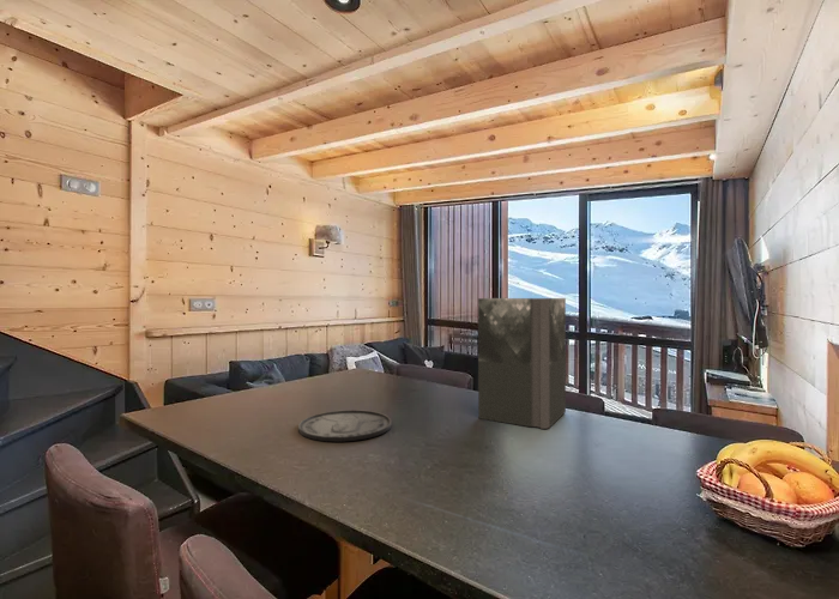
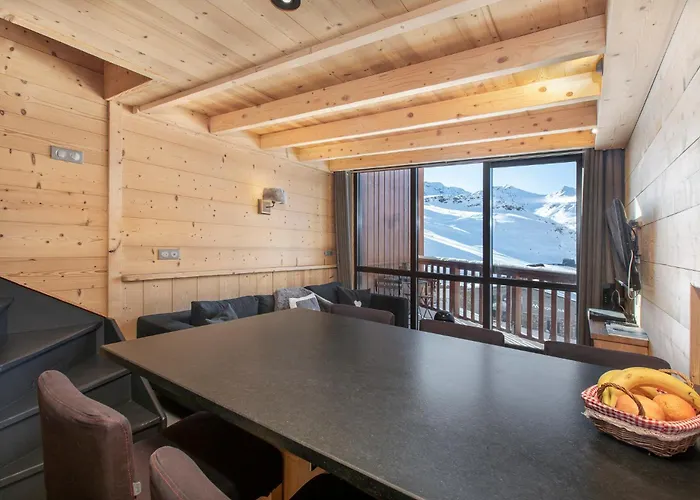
- plate (345, 424)
- speaker (523, 356)
